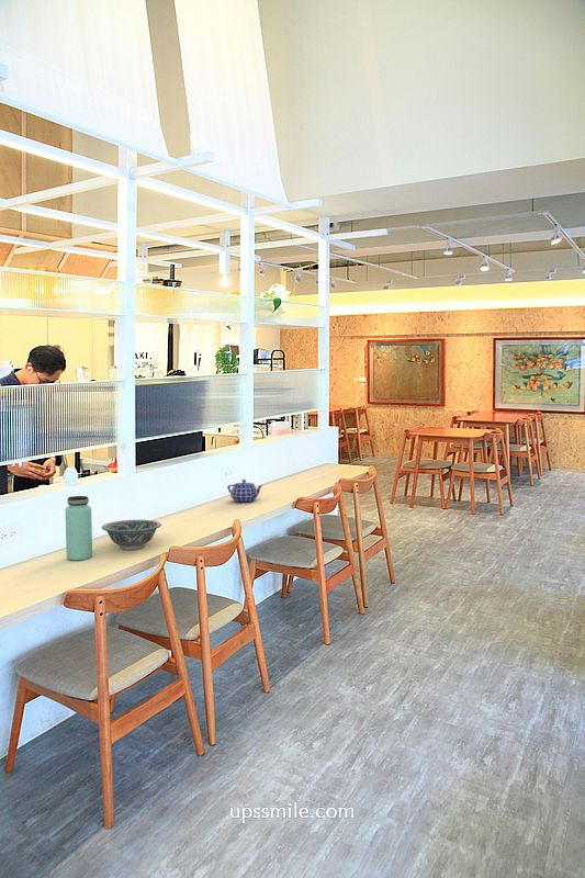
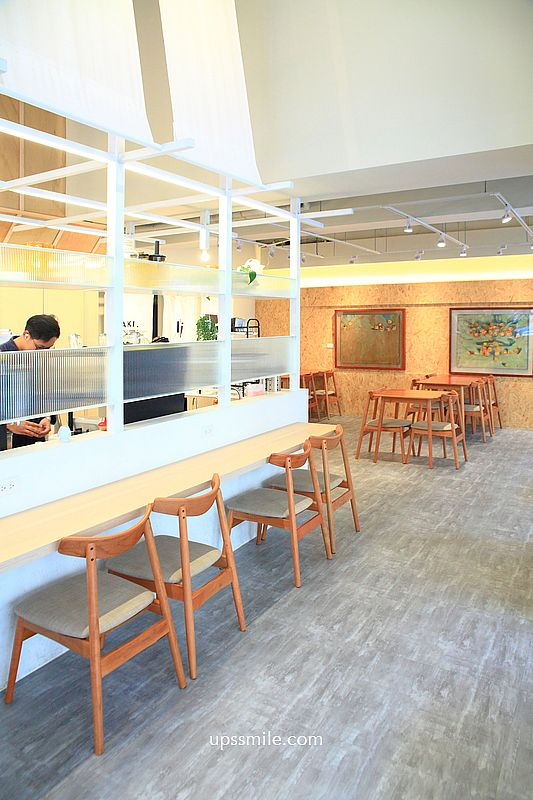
- bowl (132, 536)
- bottle (78, 527)
- teapot (245, 489)
